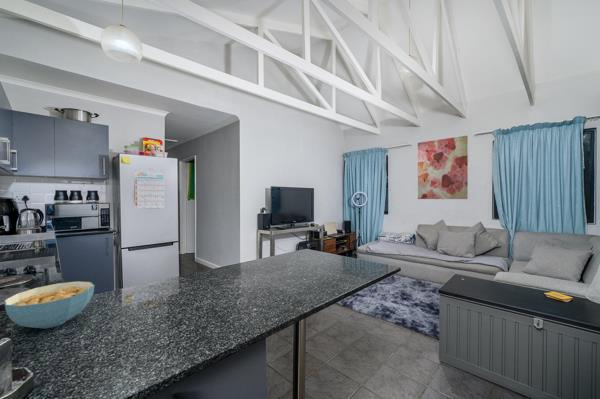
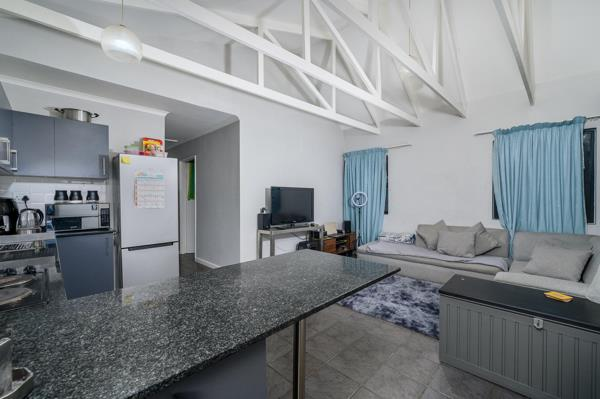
- wall art (441, 169)
- cereal bowl (53, 307)
